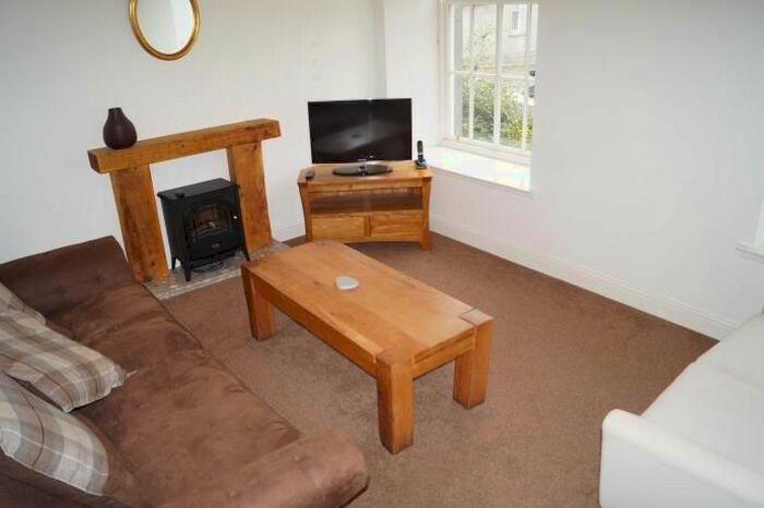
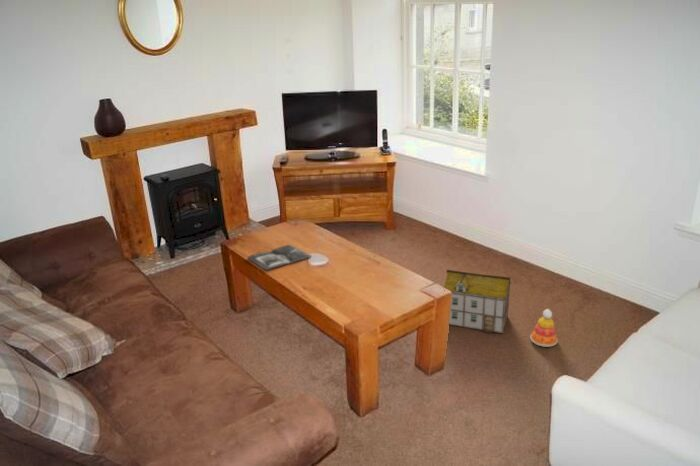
+ toy house (476, 297)
+ magazine (279, 256)
+ stacking toy (545, 325)
